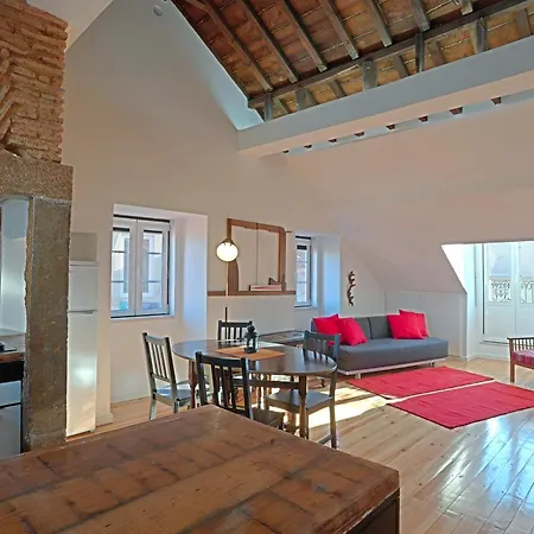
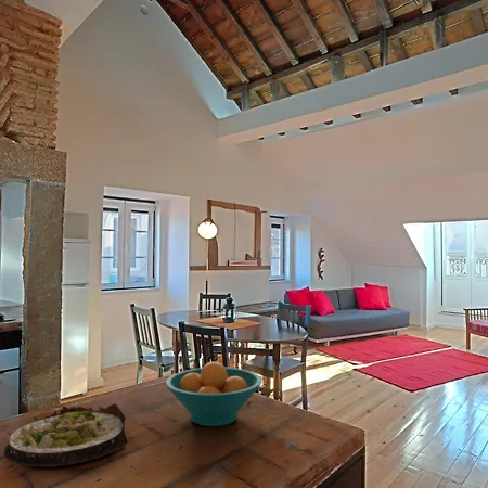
+ salad plate (66, 429)
+ fruit bowl (214, 389)
